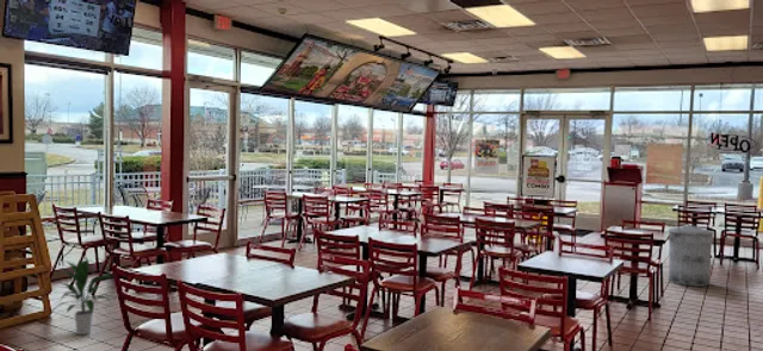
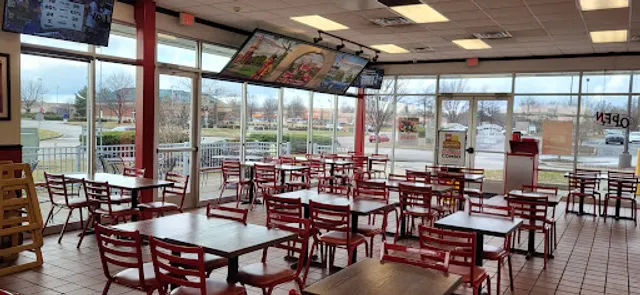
- indoor plant (81, 294)
- trash can (689, 252)
